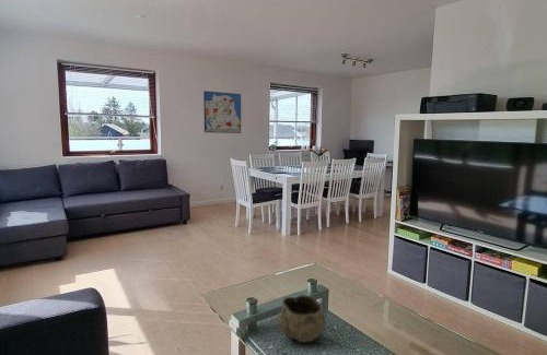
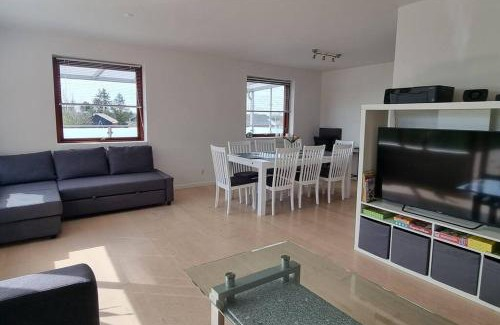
- wall art (222, 113)
- decorative bowl (301, 319)
